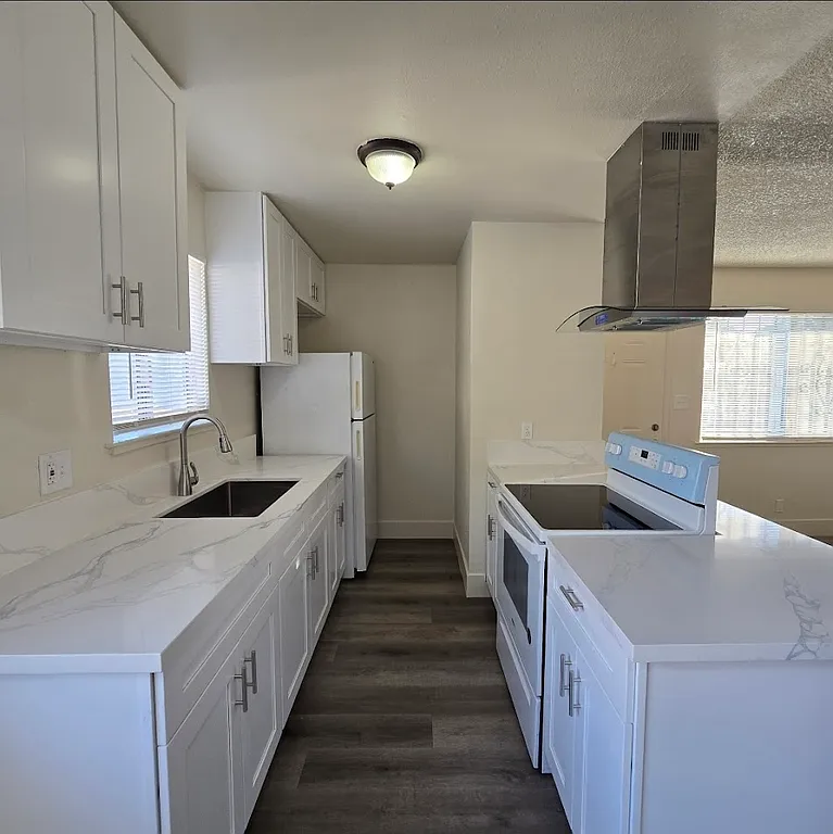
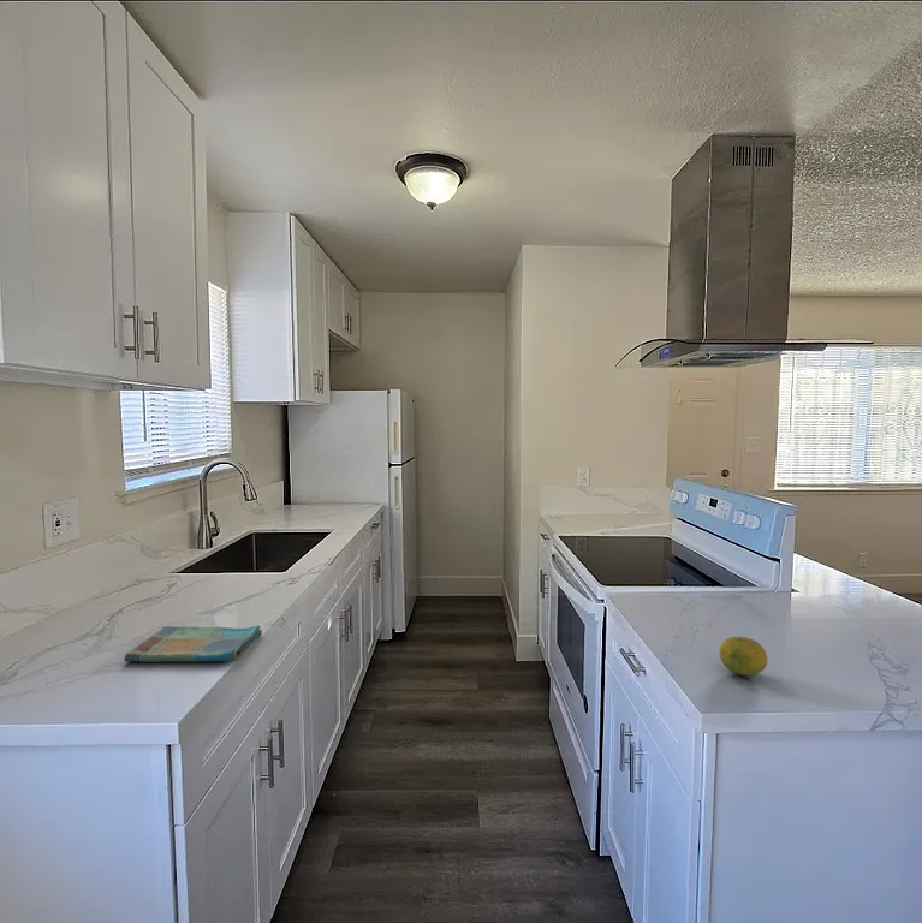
+ dish towel (197, 642)
+ fruit (743, 655)
